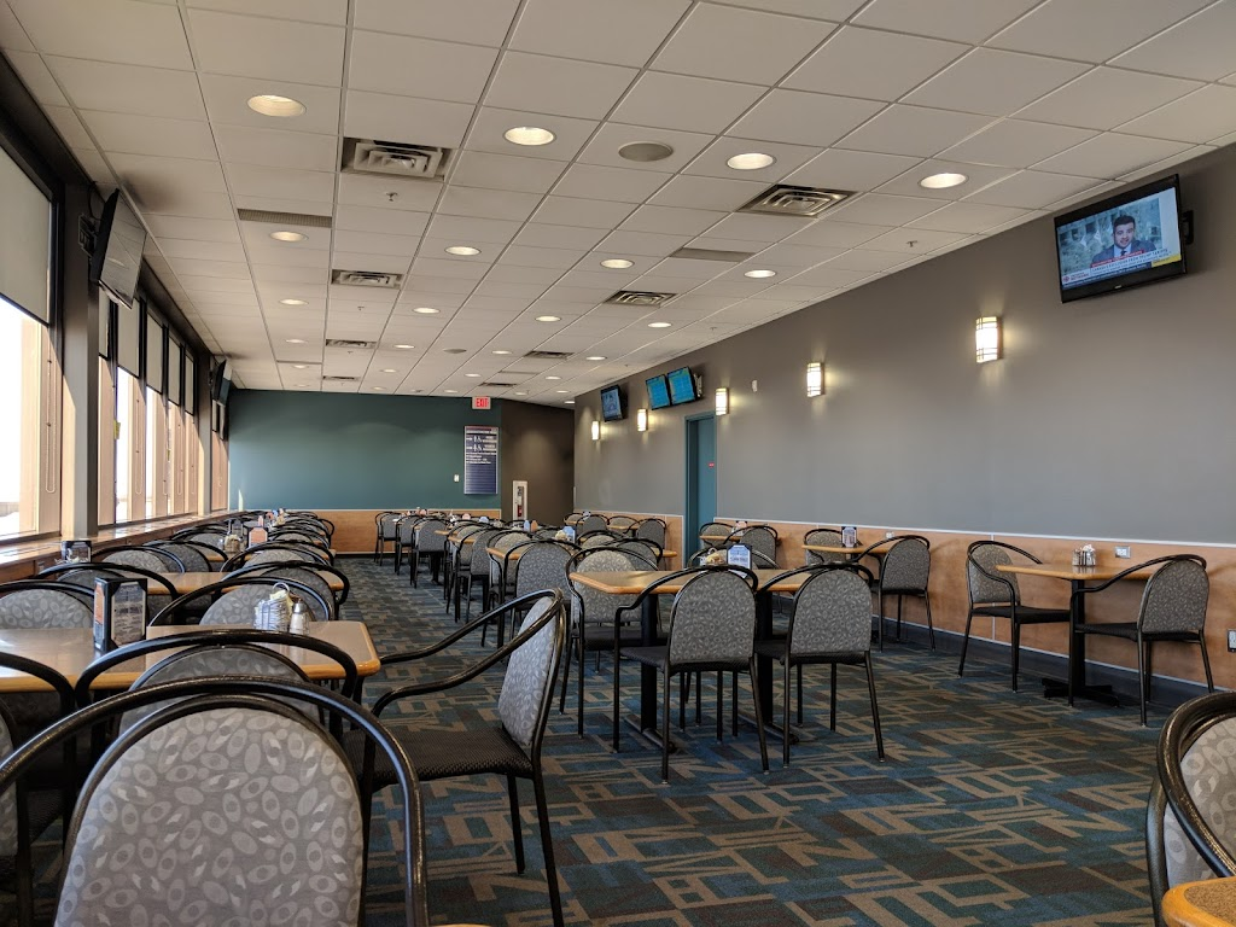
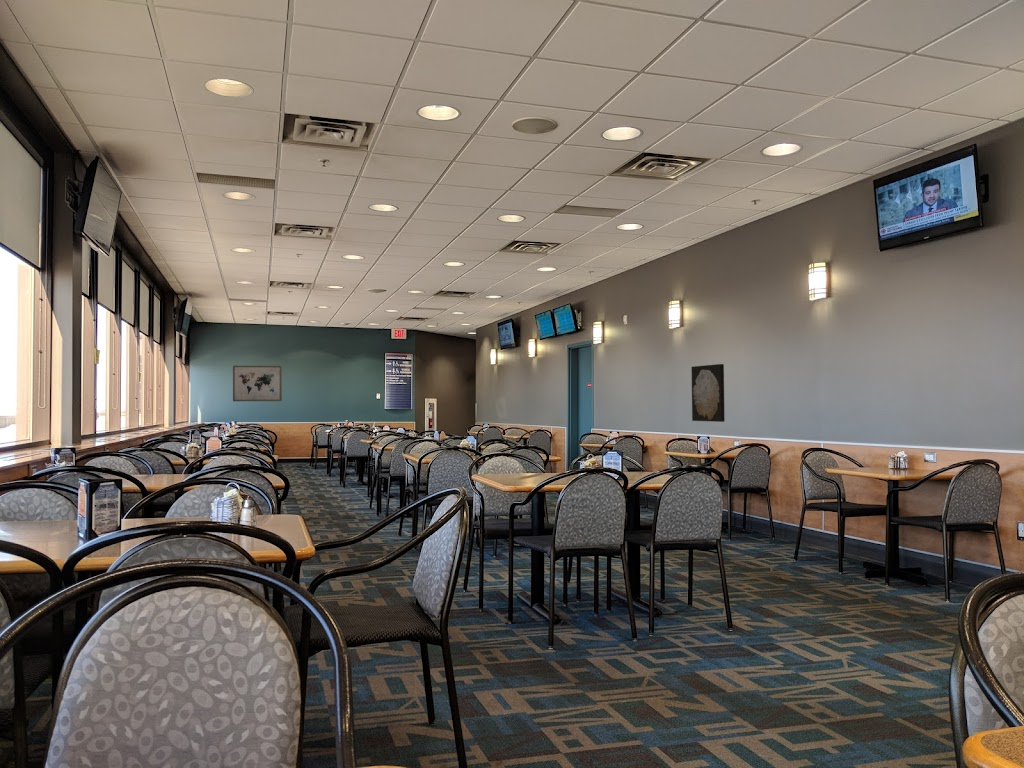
+ wall art (707, 393)
+ wall art (257, 383)
